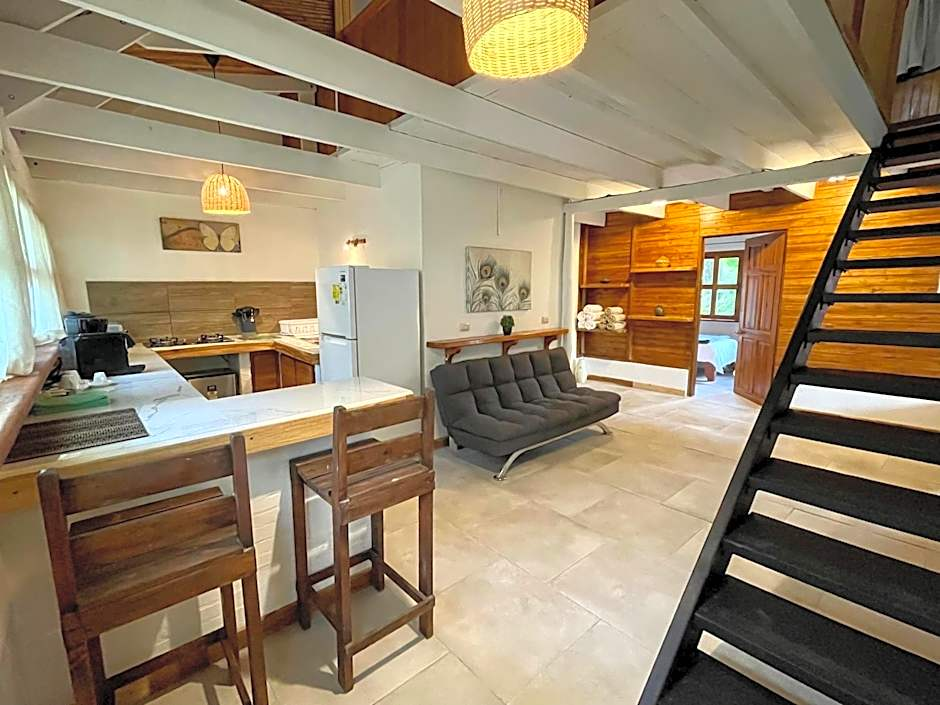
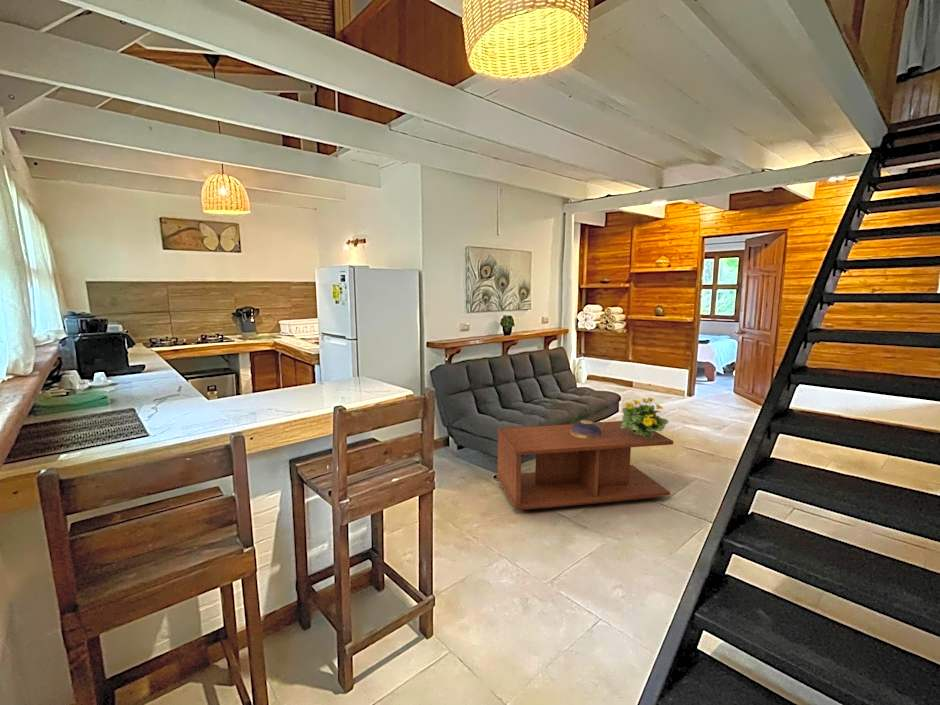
+ decorative bowl (586, 427)
+ coffee table (580, 463)
+ flowering plant (642, 416)
